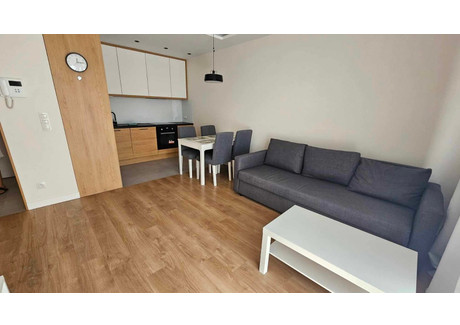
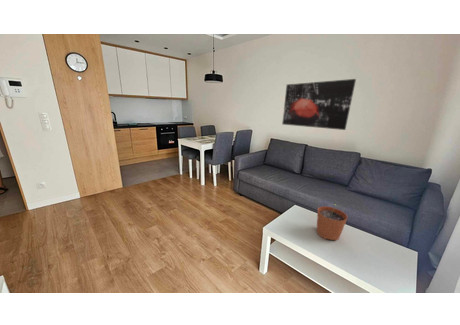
+ wall art (313, 105)
+ plant pot (330, 218)
